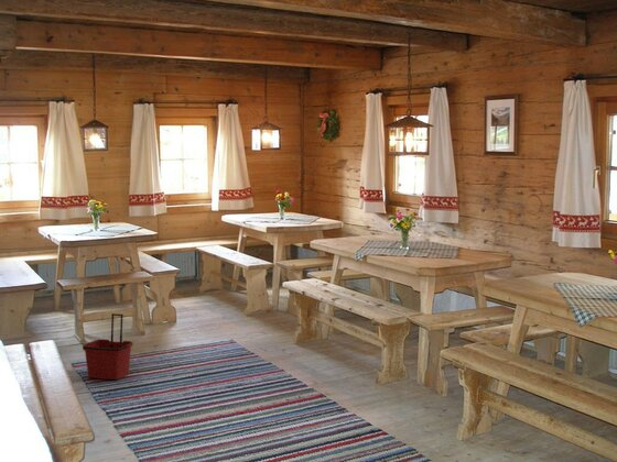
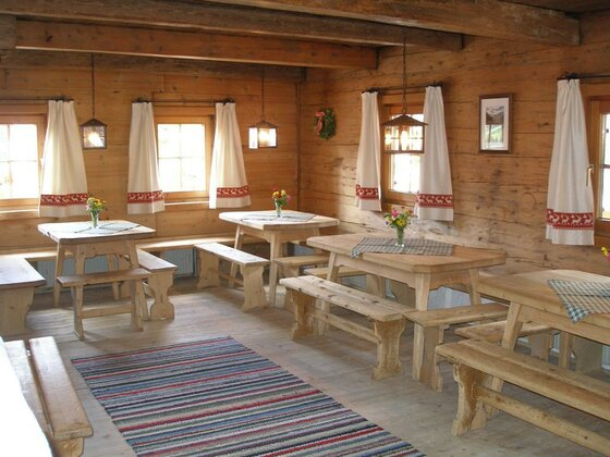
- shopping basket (108, 346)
